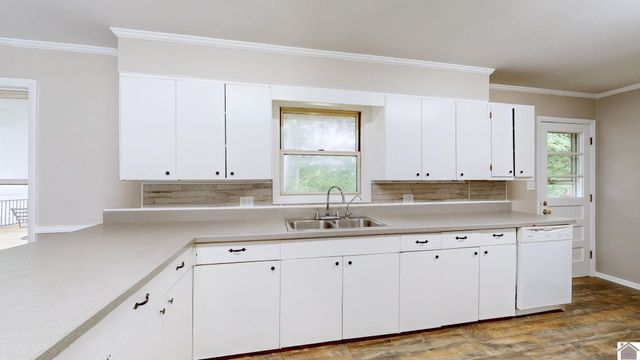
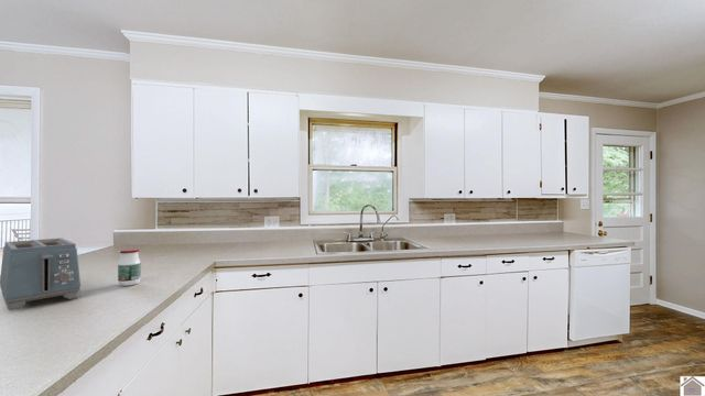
+ toaster (40, 270)
+ jar (129, 266)
